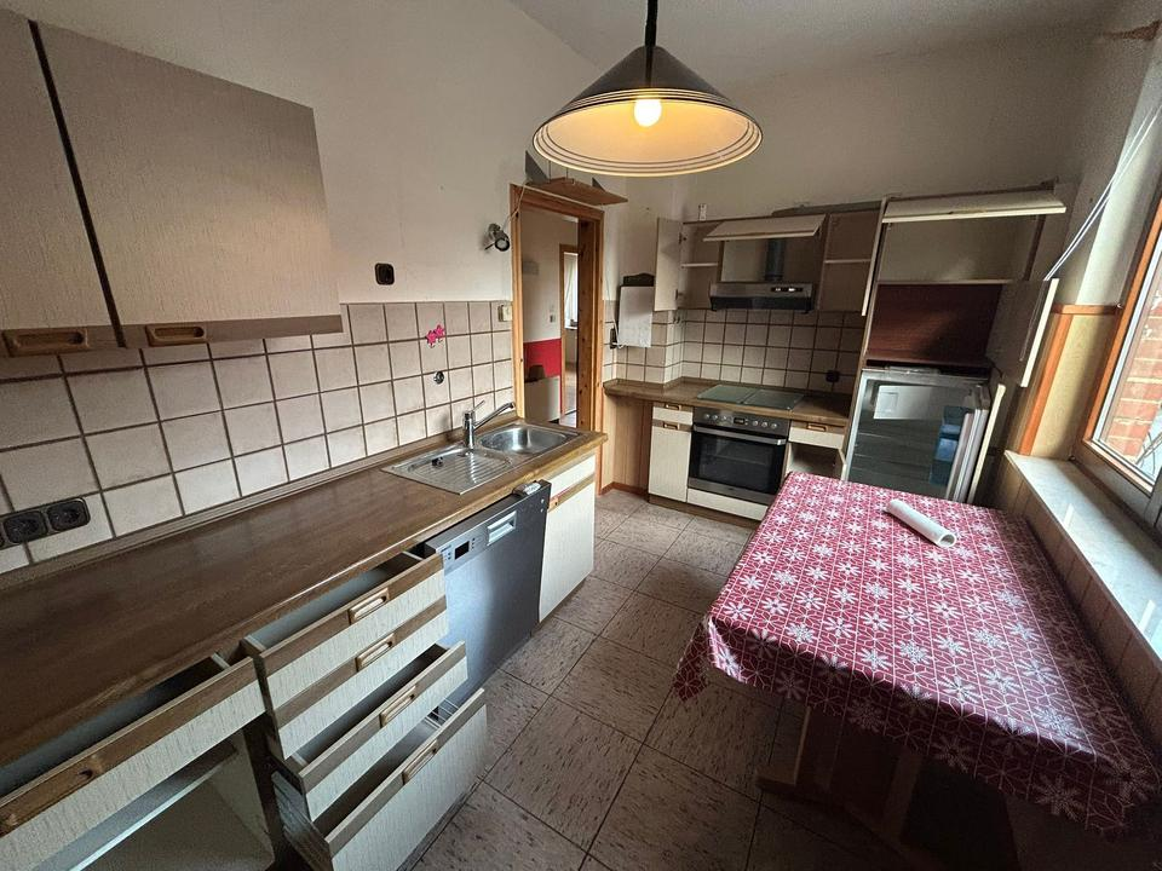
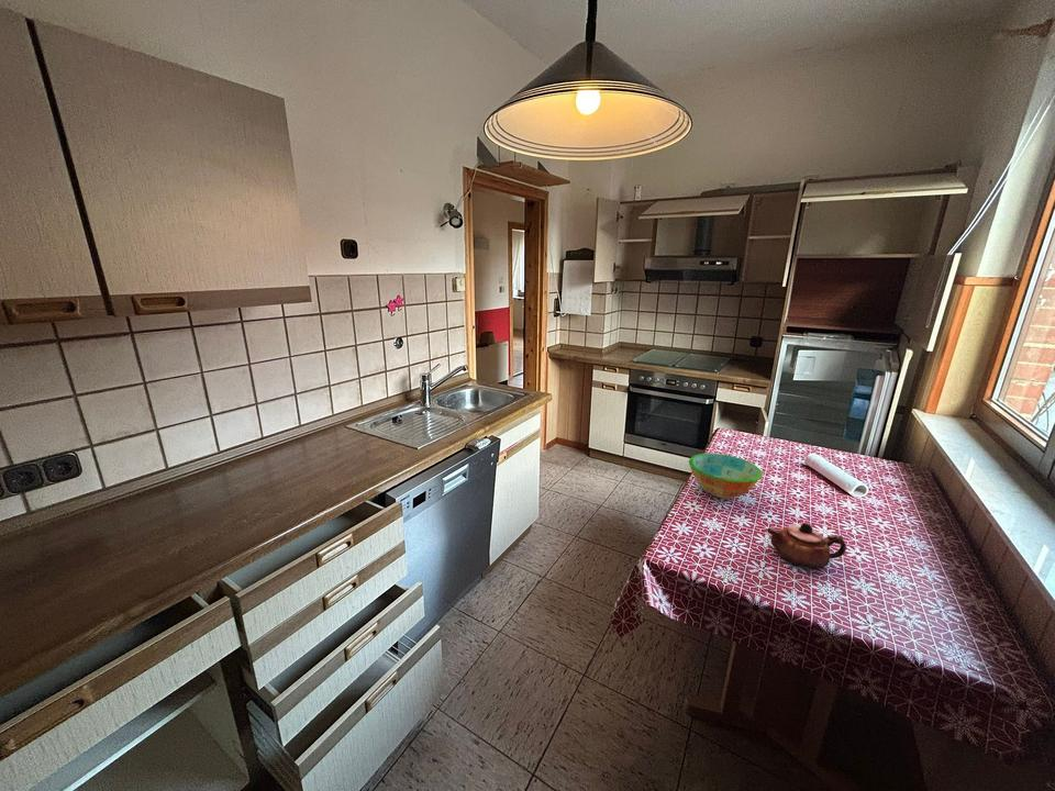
+ teapot (804, 541)
+ bowl (722, 479)
